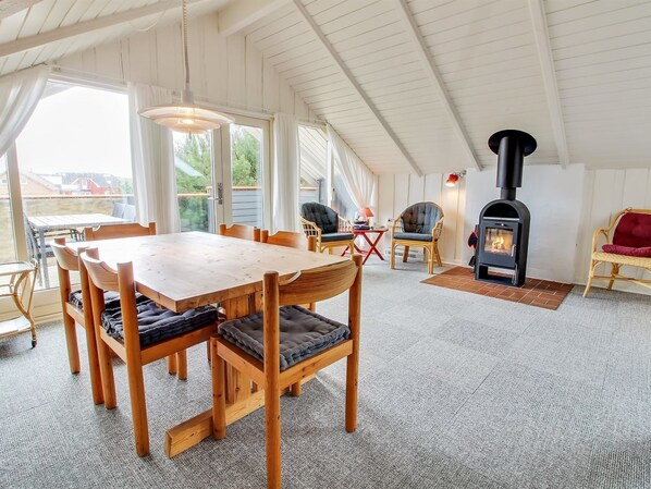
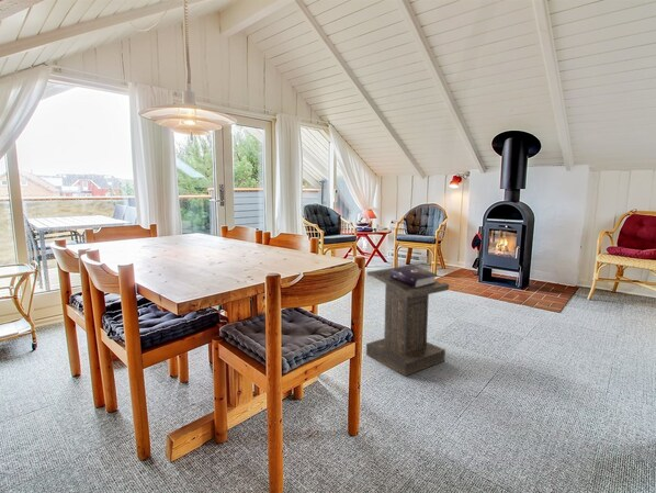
+ lectern (405, 313)
